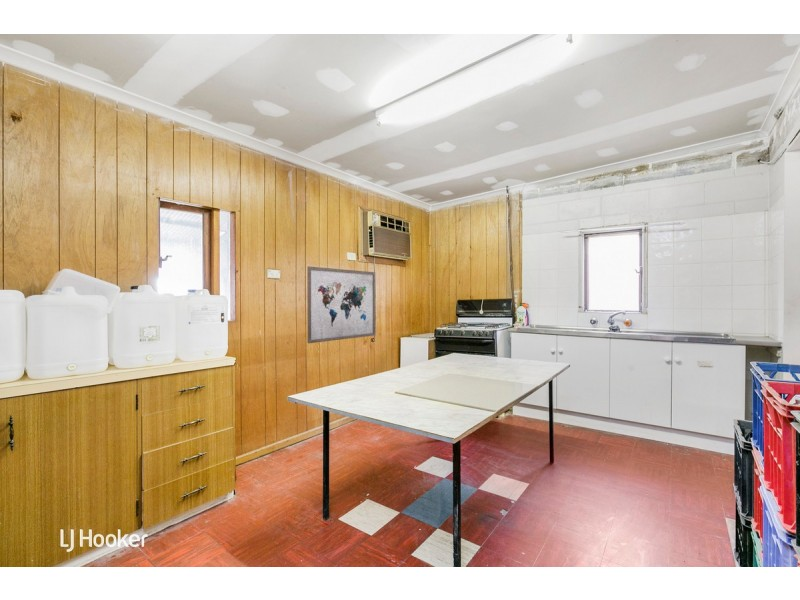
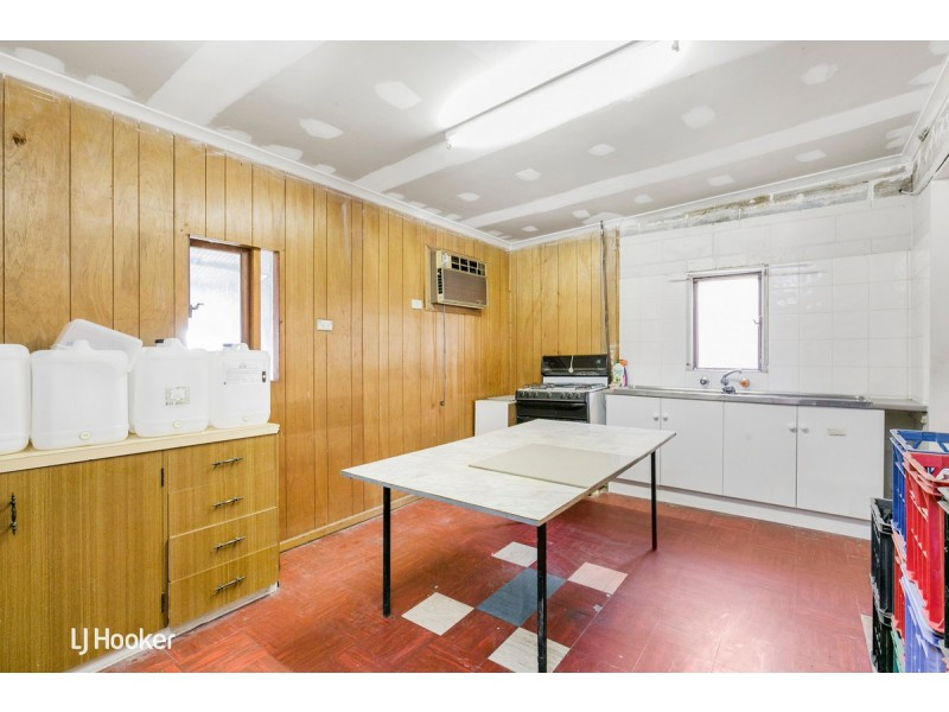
- wall art (344, 304)
